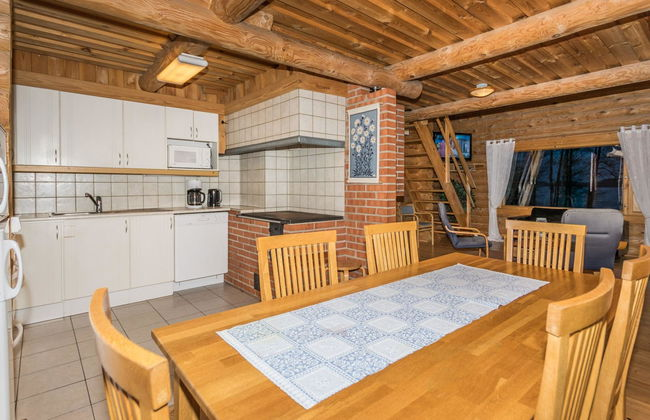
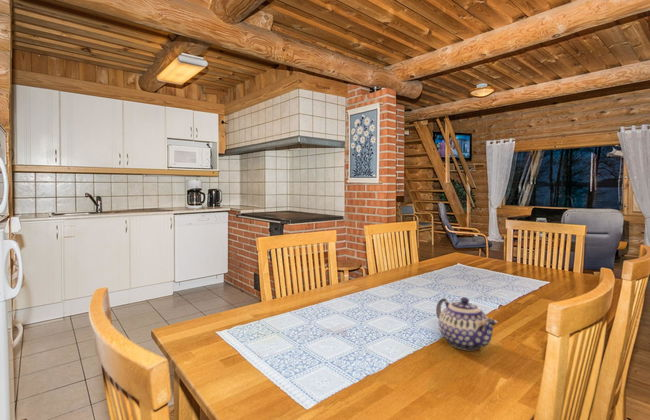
+ teapot (464, 320)
